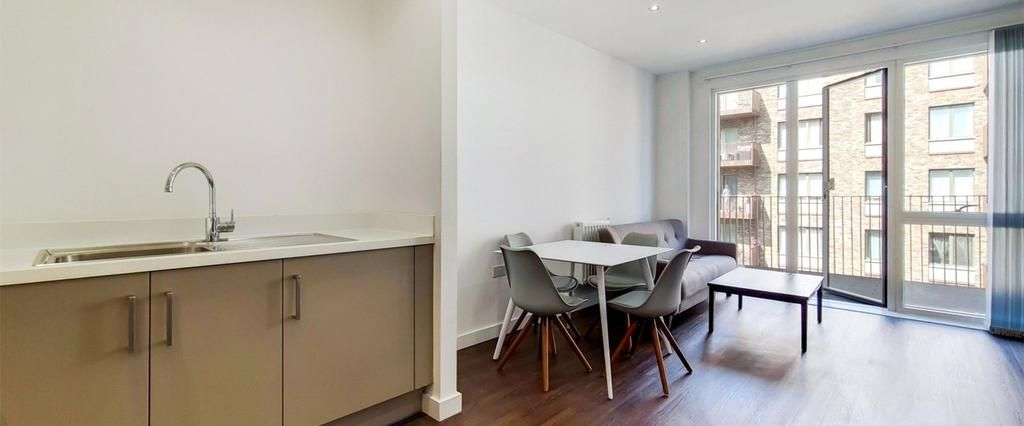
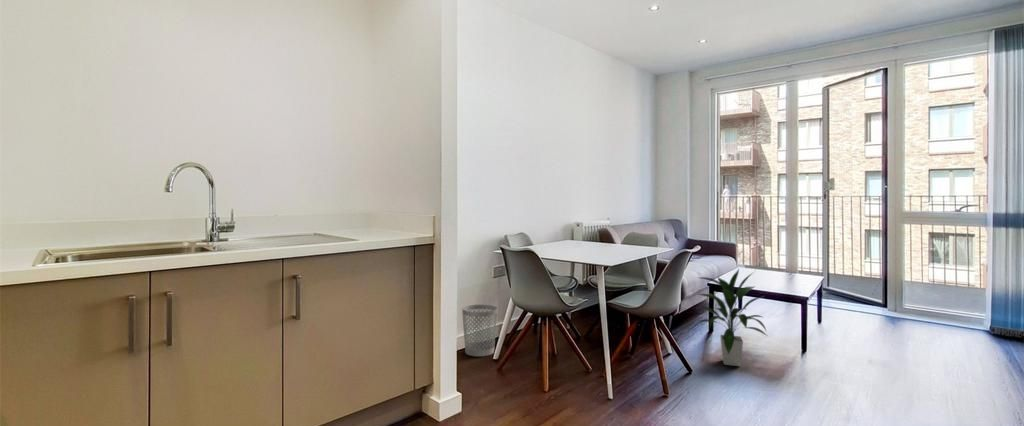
+ wastebasket (479, 330)
+ indoor plant (729, 316)
